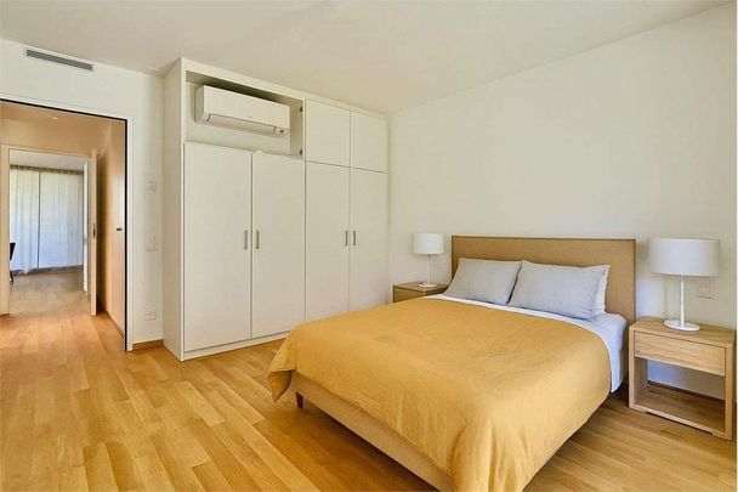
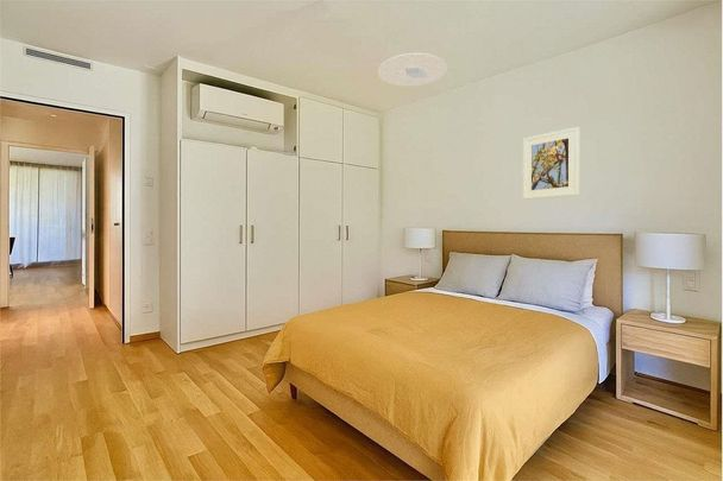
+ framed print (549, 165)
+ ceiling light (411, 68)
